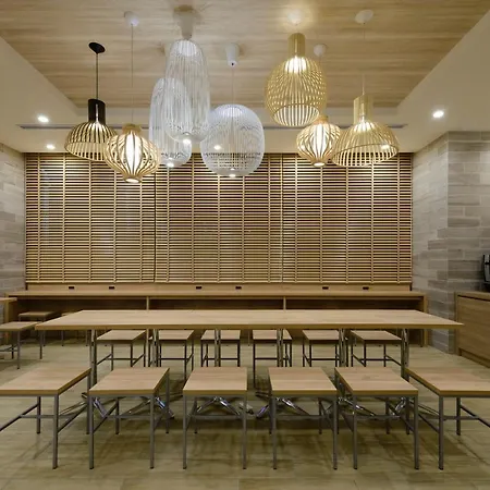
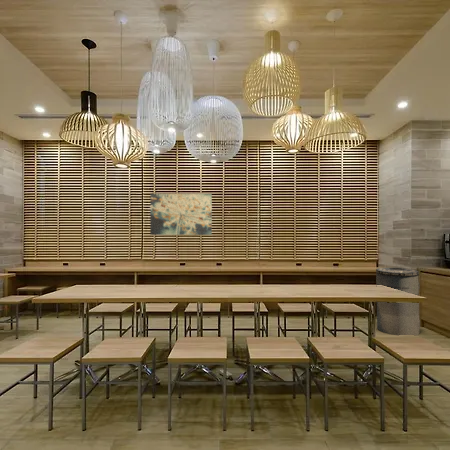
+ wall art (181, 214)
+ trash can (397, 303)
